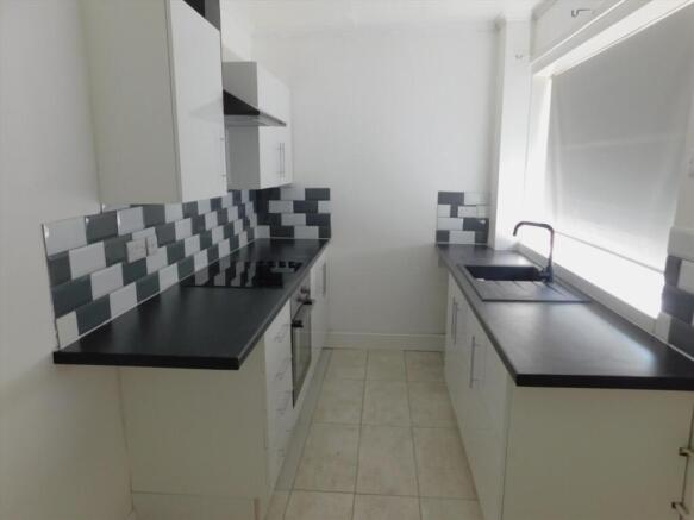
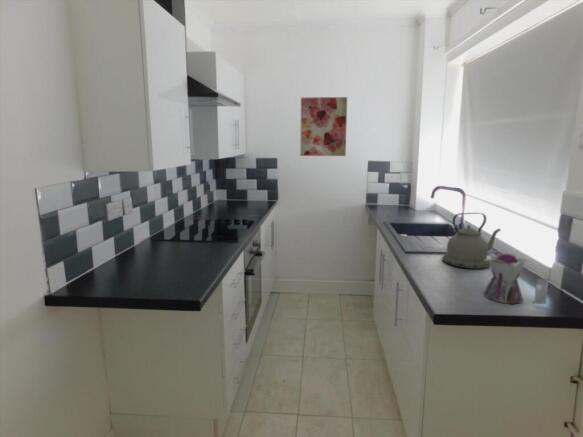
+ kettle (469, 237)
+ teapot (510, 276)
+ wall art (323, 127)
